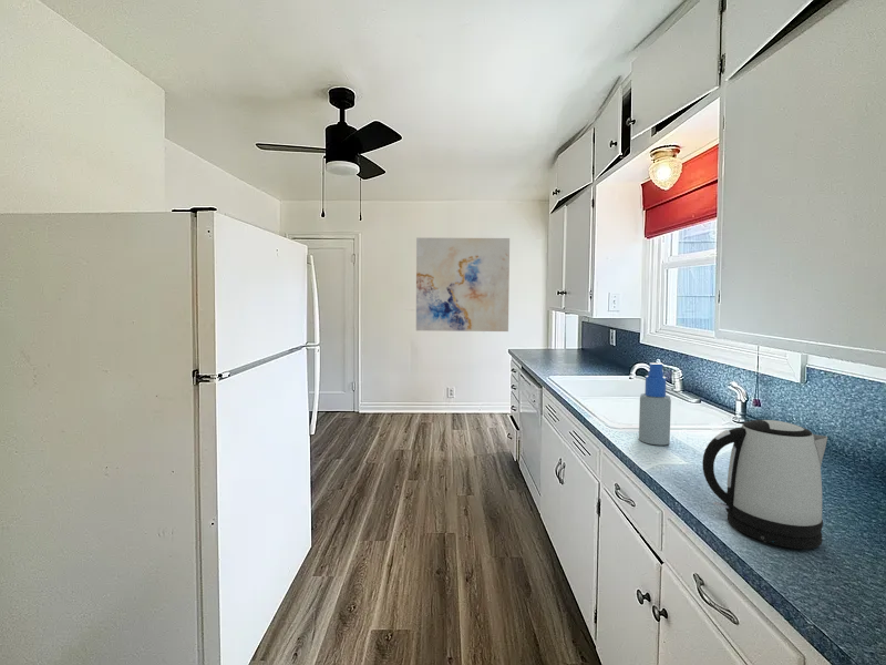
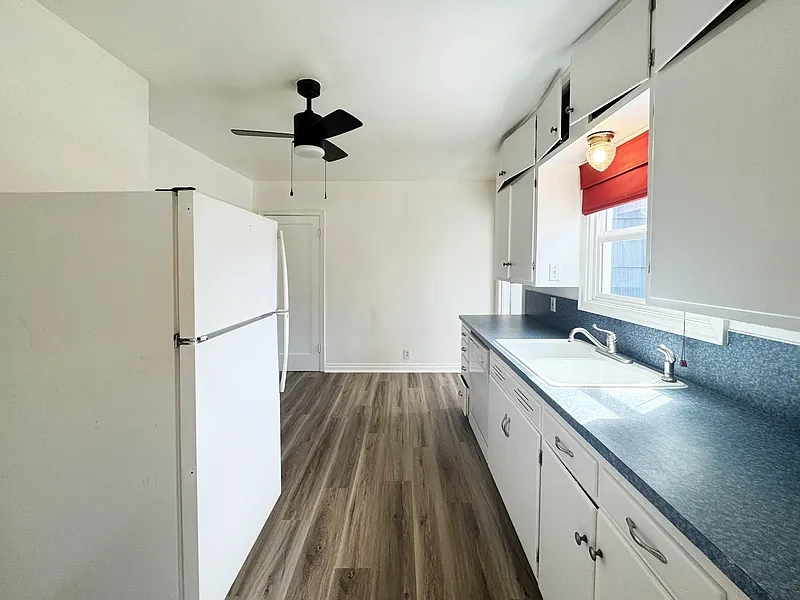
- kettle (761, 474)
- spray bottle (655, 401)
- wall art (462, 285)
